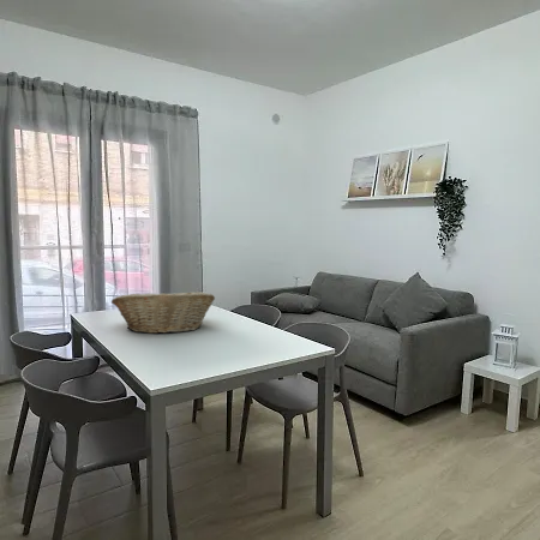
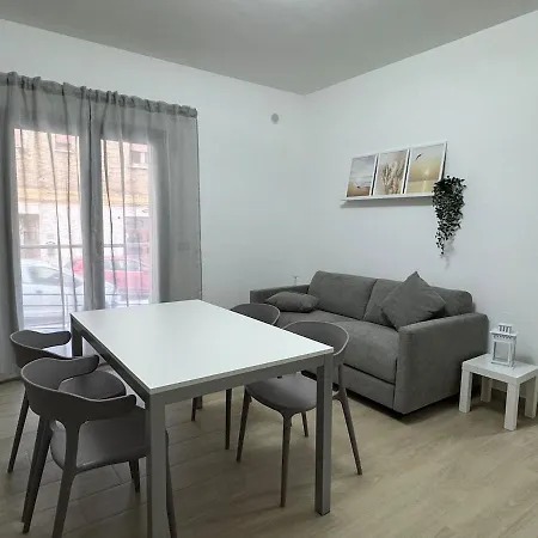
- fruit basket (164, 307)
